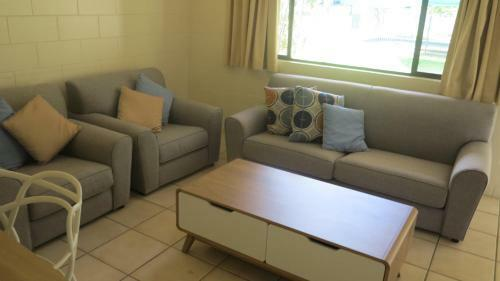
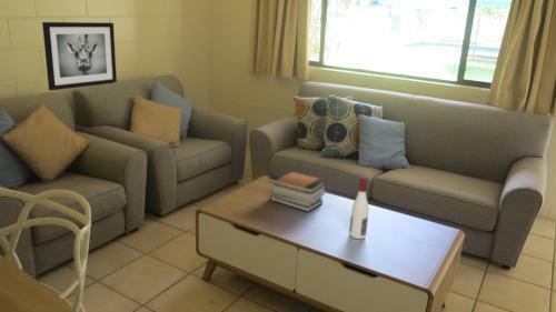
+ alcohol (360, 207)
+ book stack (297, 190)
+ wall art (82, 54)
